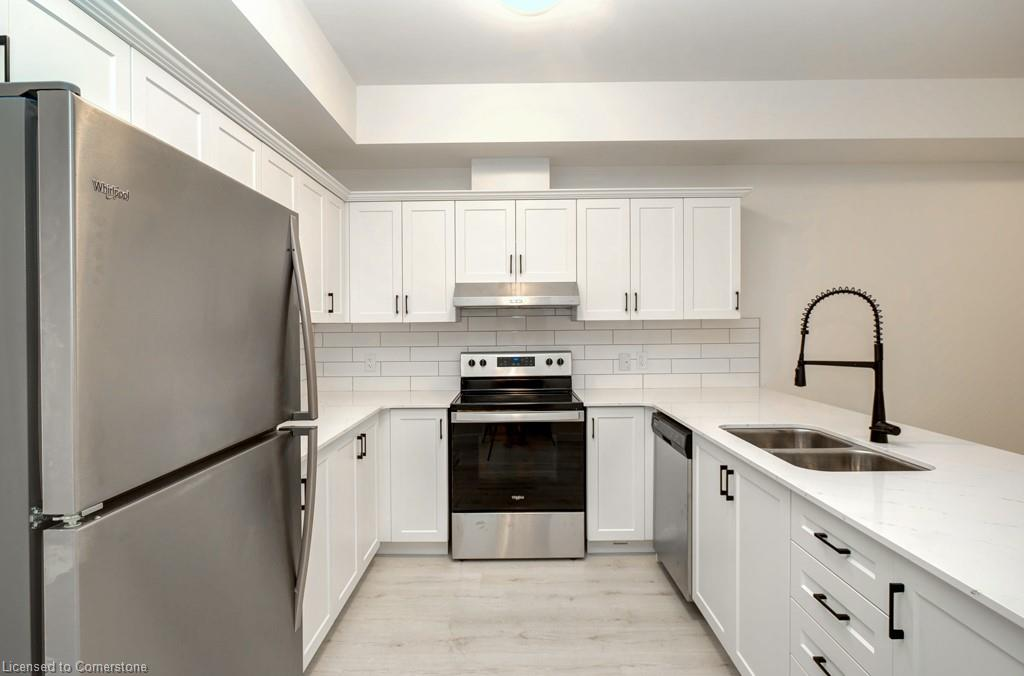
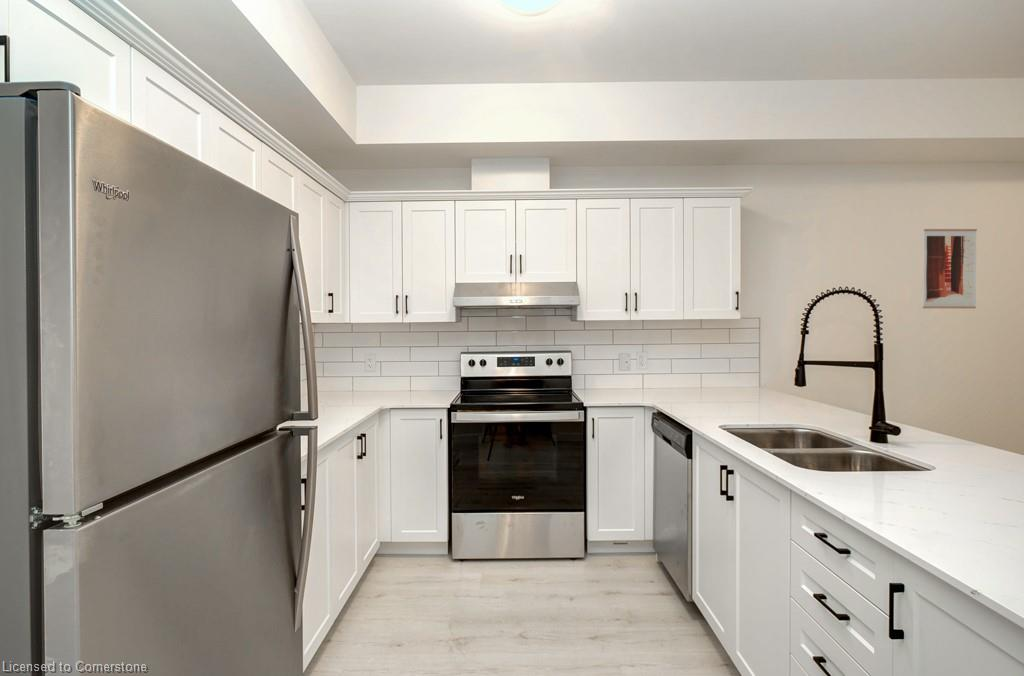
+ wall art (949, 268)
